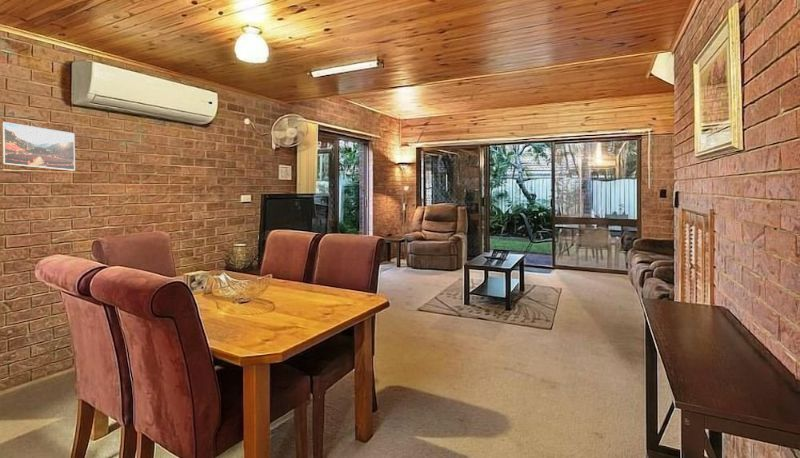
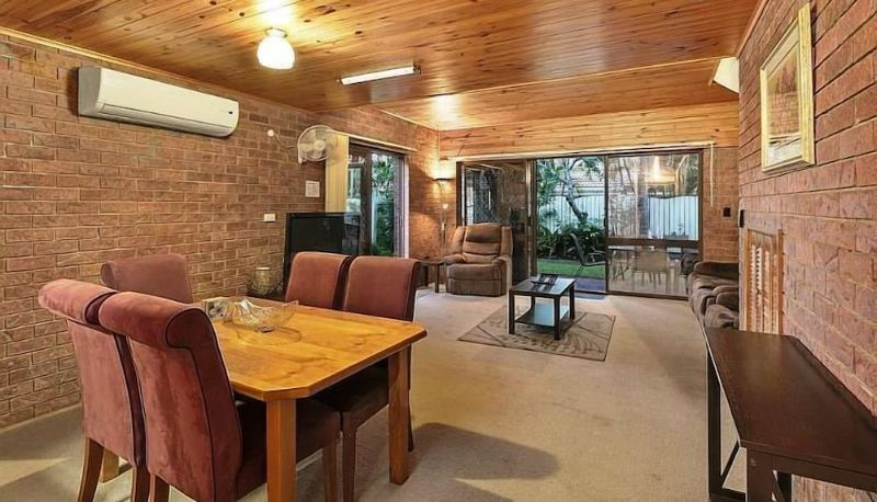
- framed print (40, 147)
